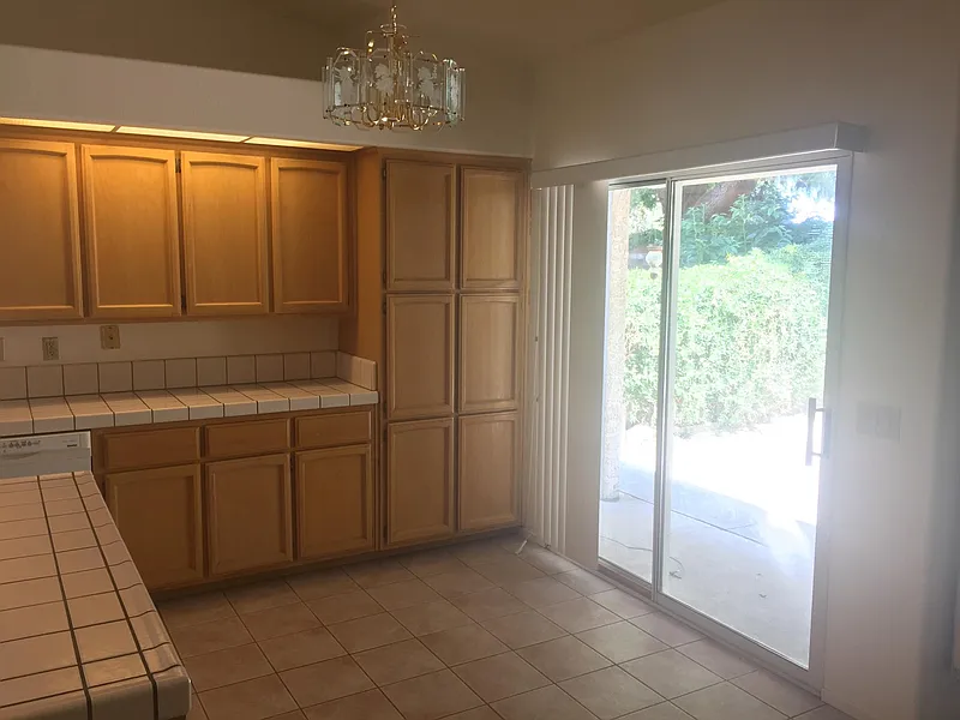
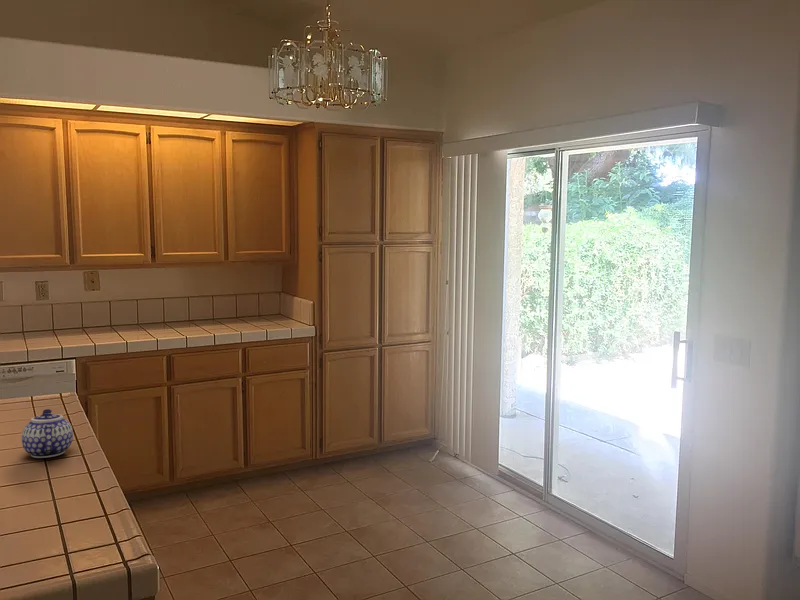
+ teapot (47, 431)
